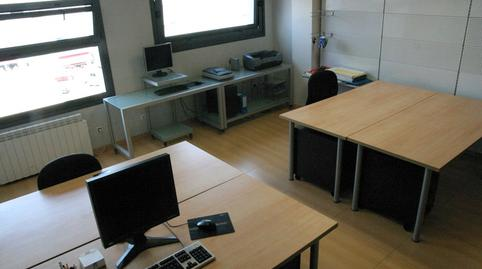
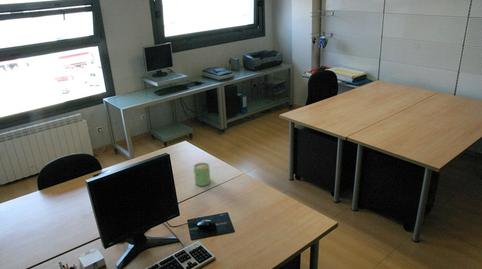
+ mug (202, 174)
